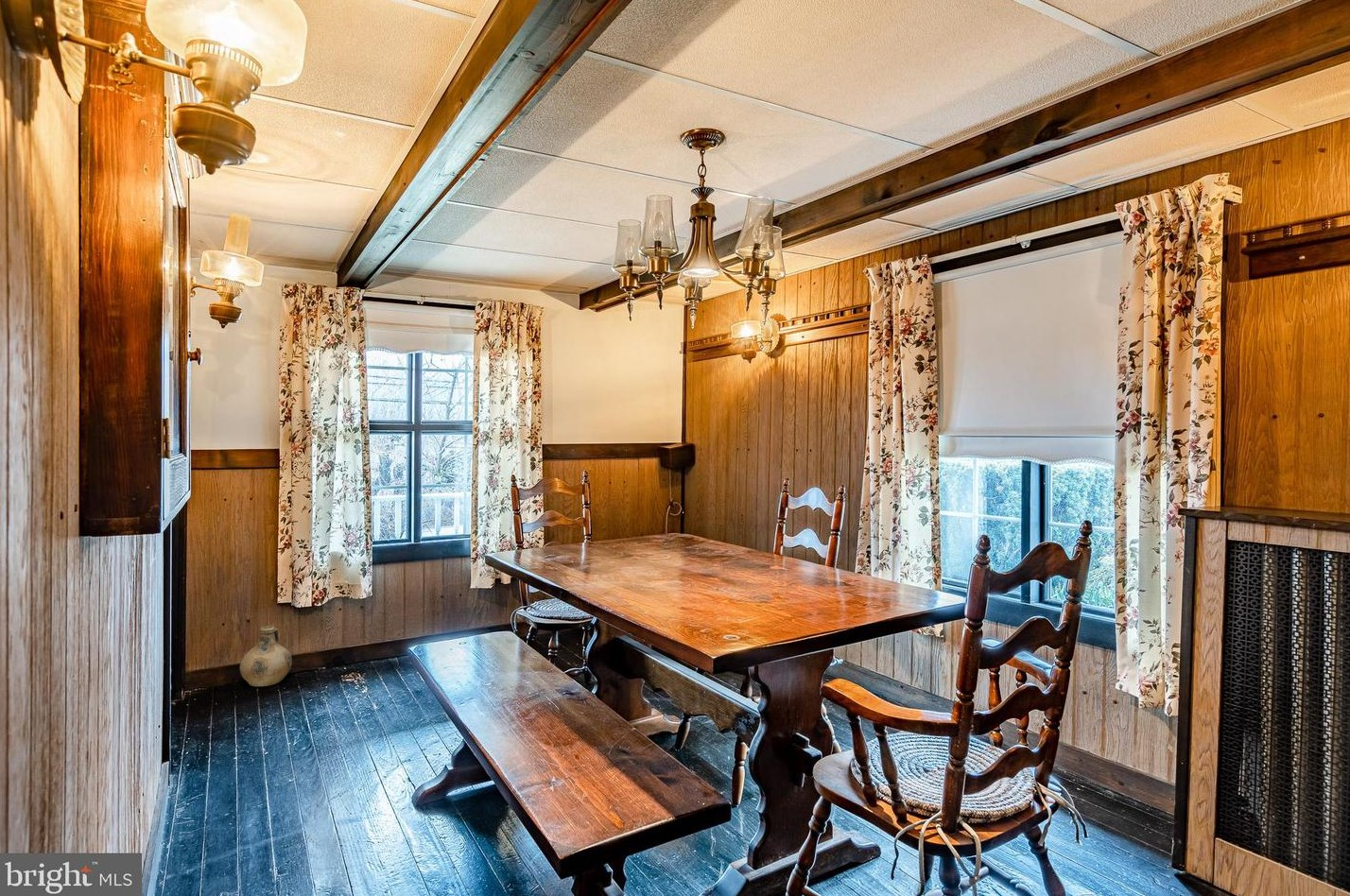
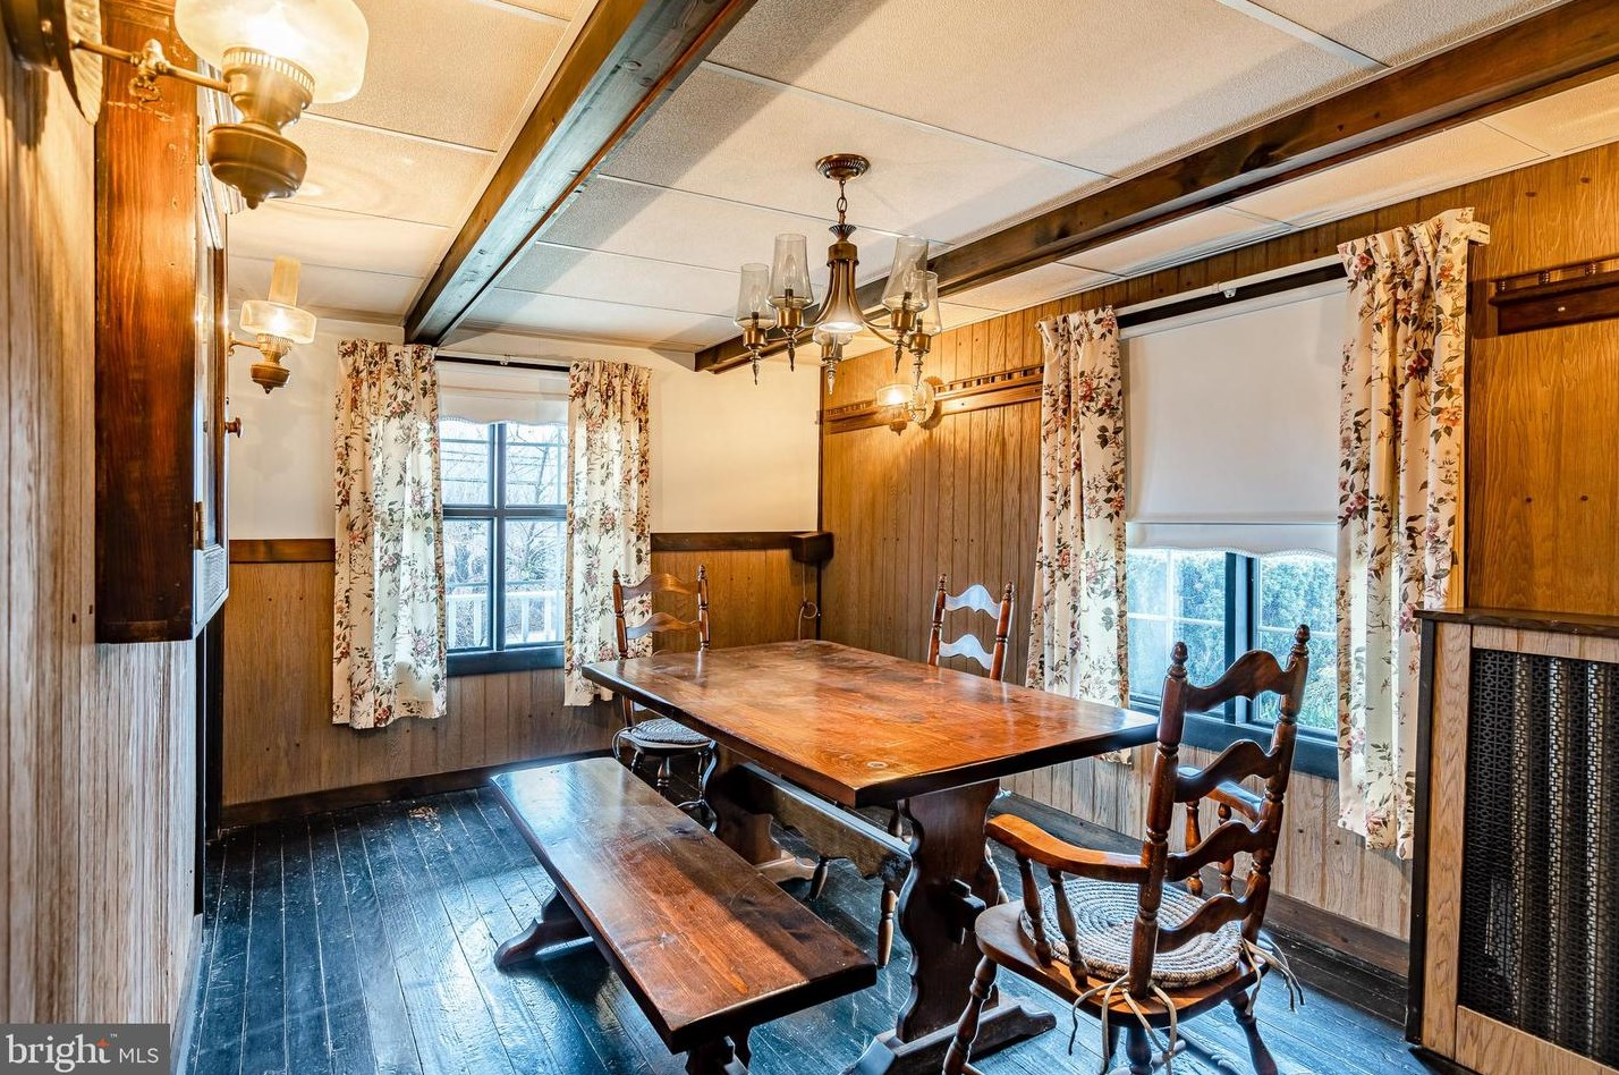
- ceramic jug (266, 654)
